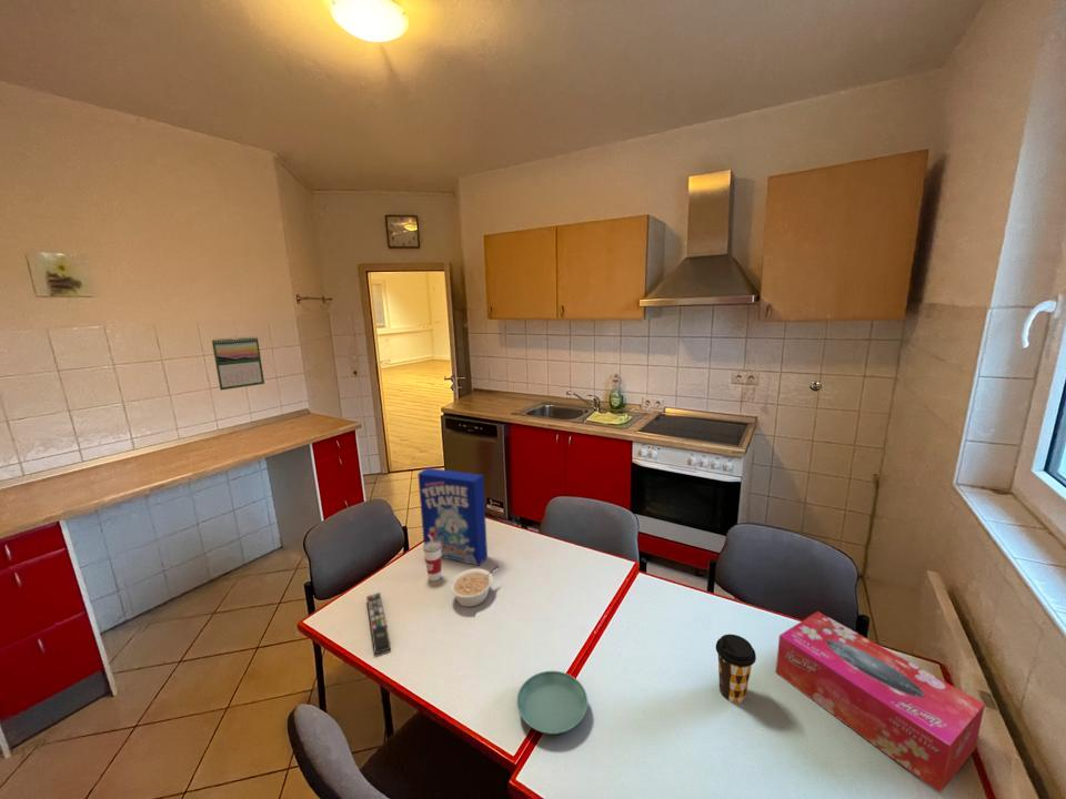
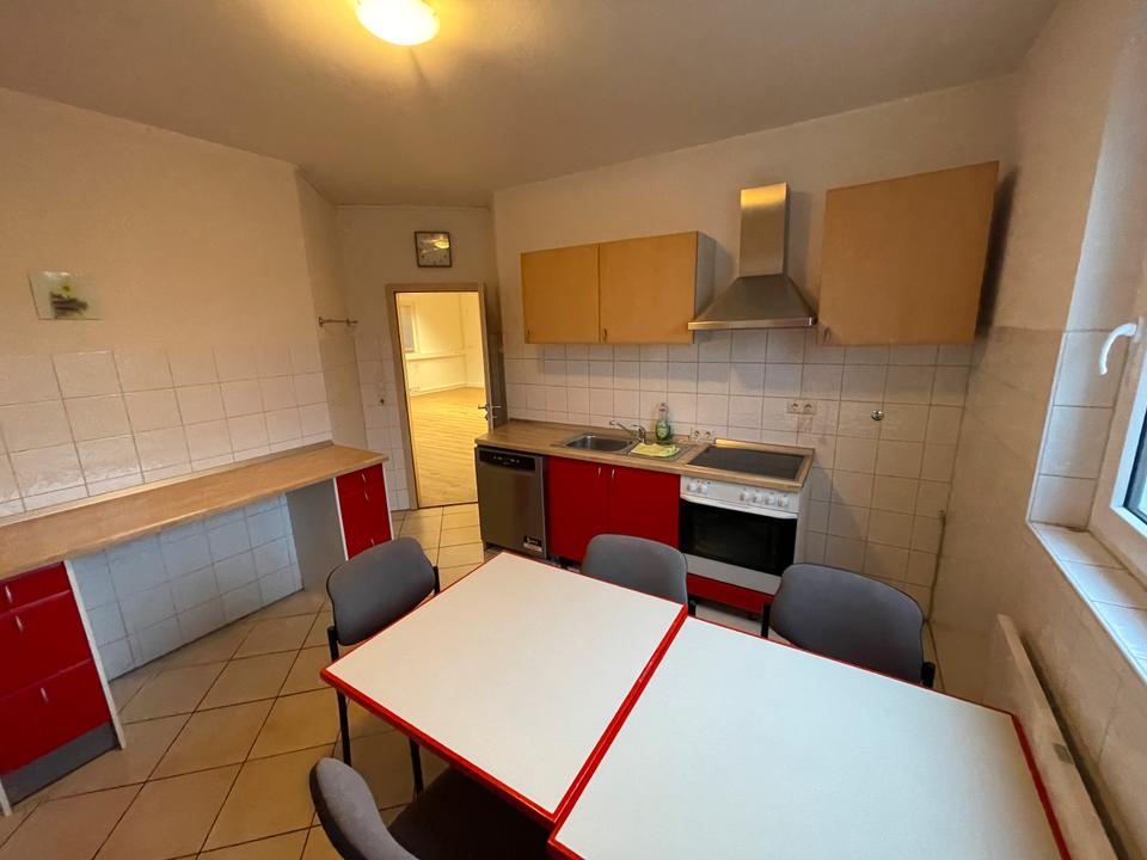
- calendar (239, 362)
- coffee cup (734, 669)
- remote control (378, 620)
- tissue box (868, 686)
- cereal box (453, 515)
- saucer (552, 704)
- legume (472, 586)
- cup (432, 556)
